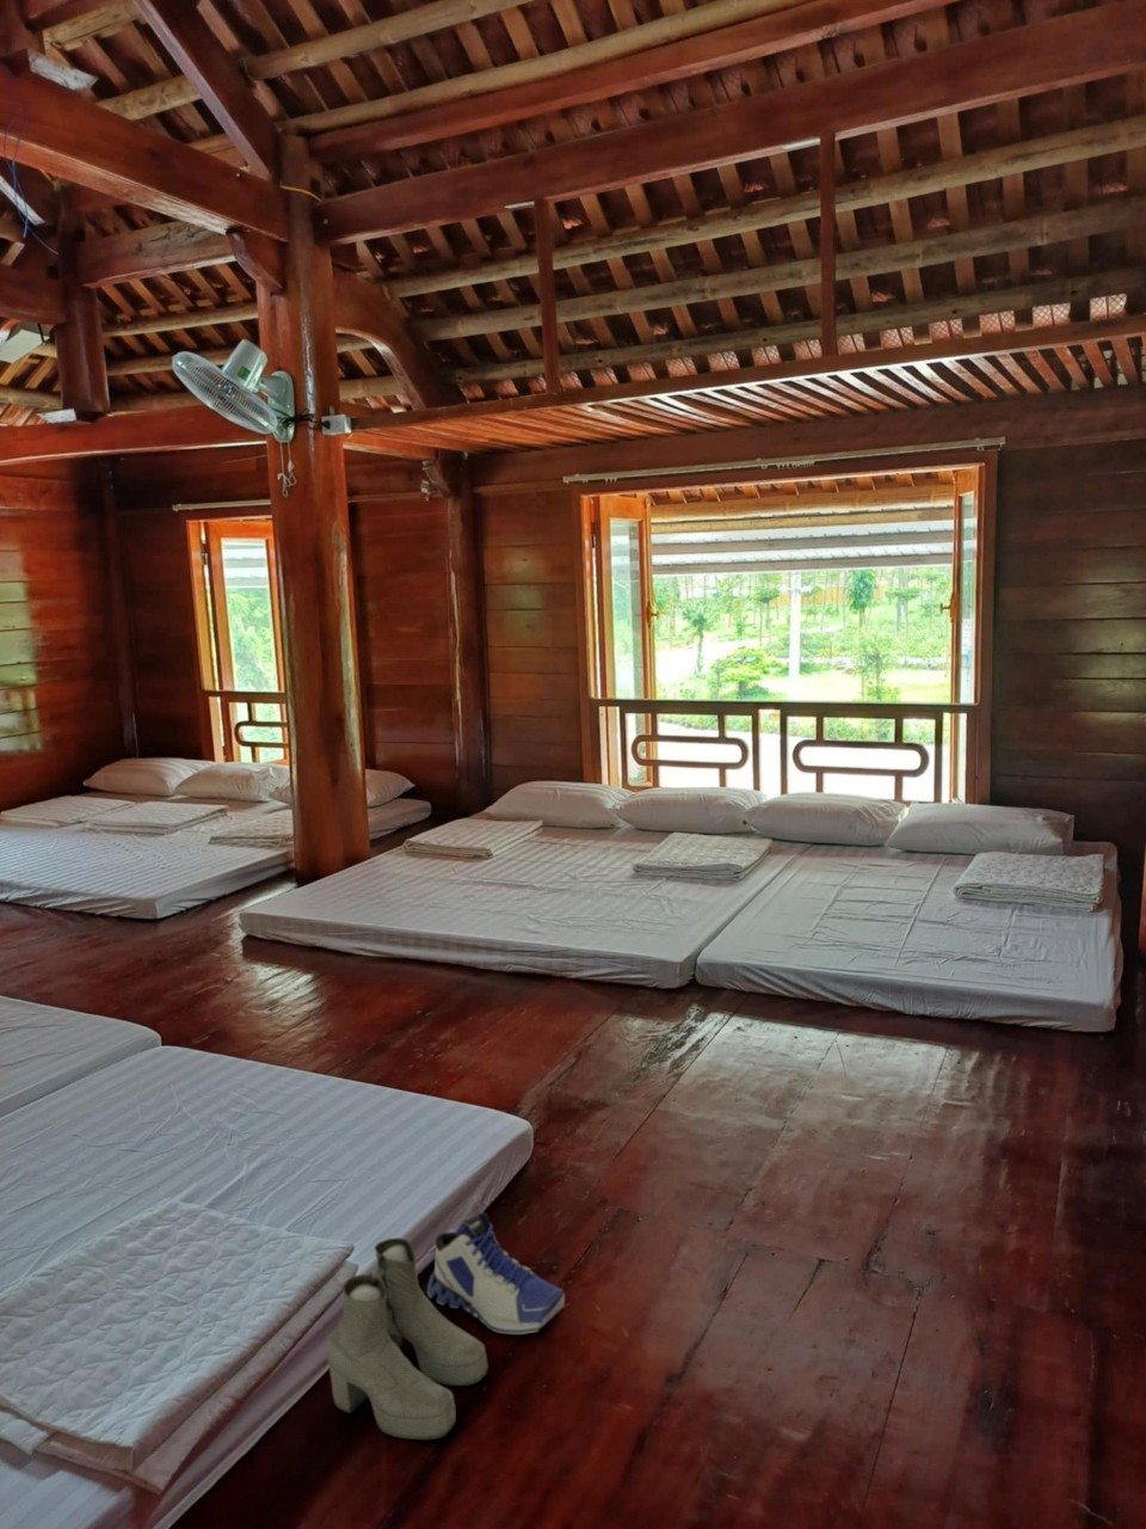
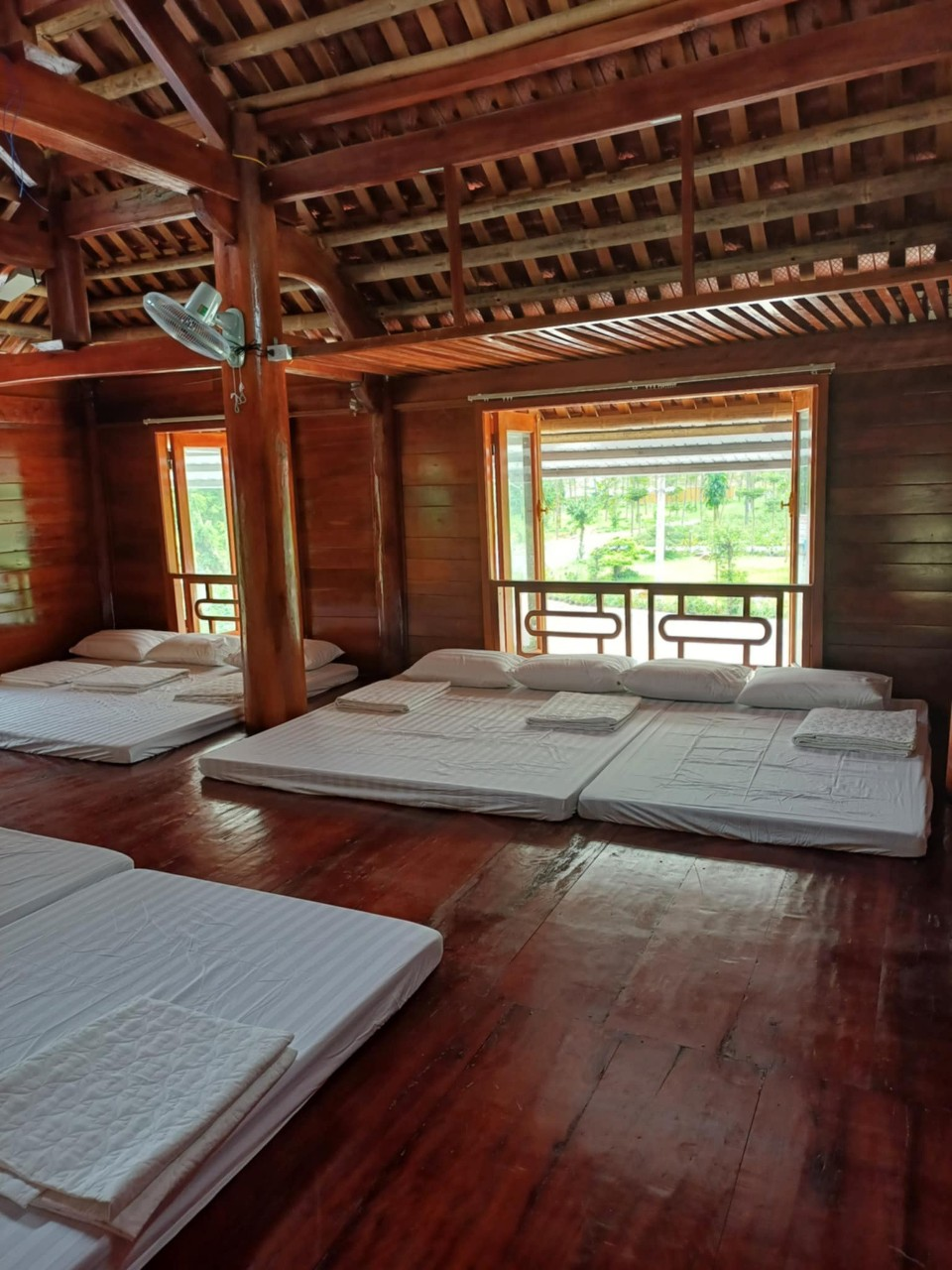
- boots (404, 1329)
- sneaker (488, 1268)
